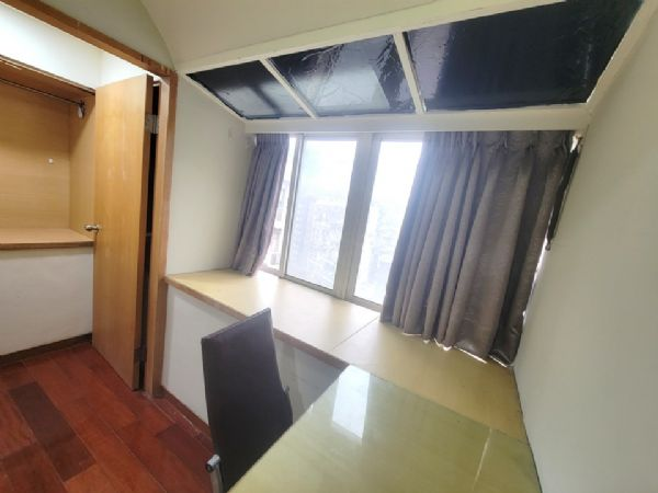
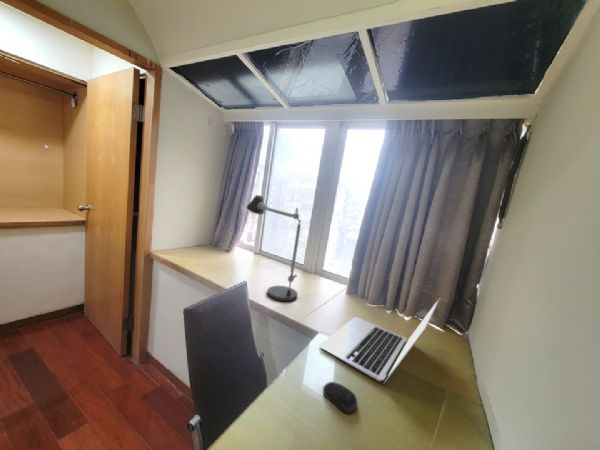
+ computer mouse (340, 394)
+ desk lamp (255, 222)
+ laptop (378, 326)
